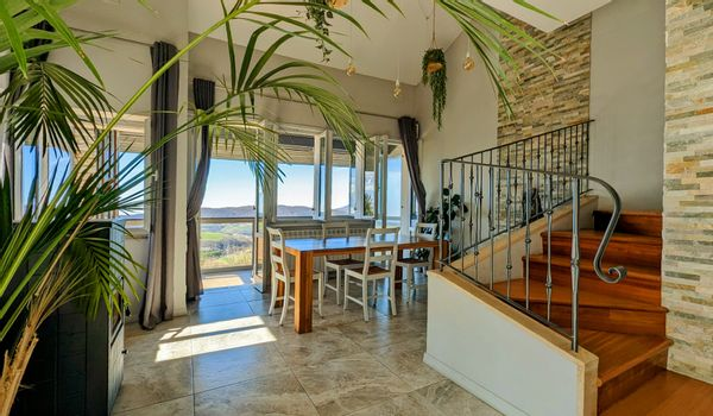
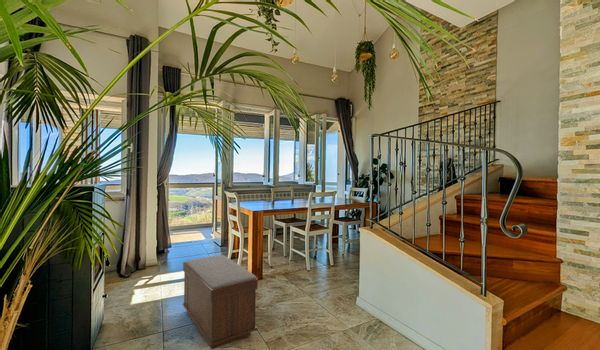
+ bench (217, 294)
